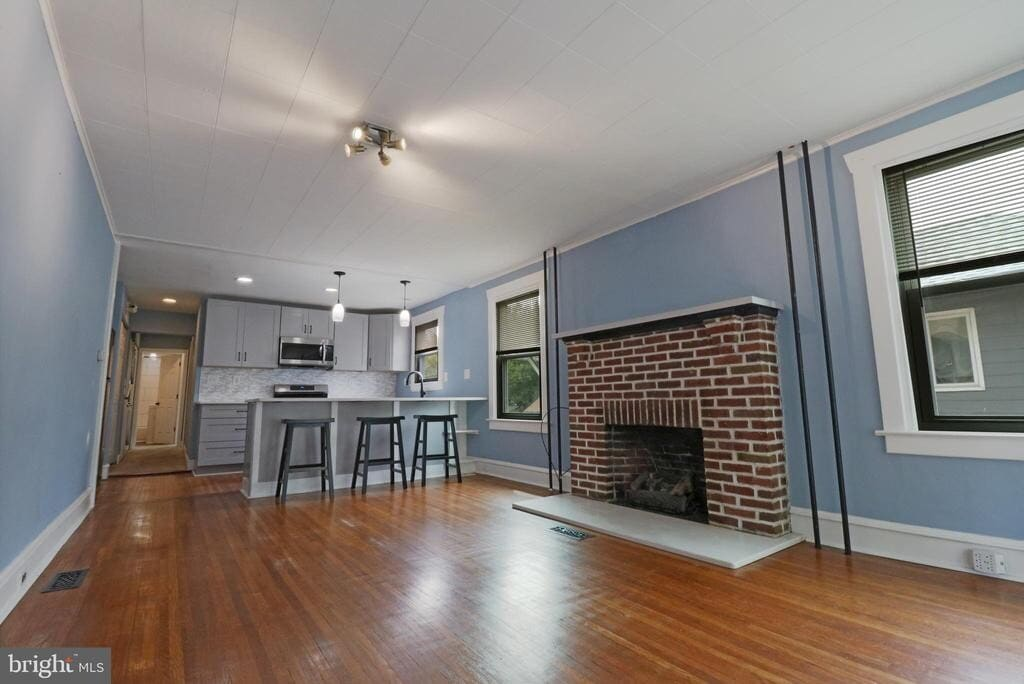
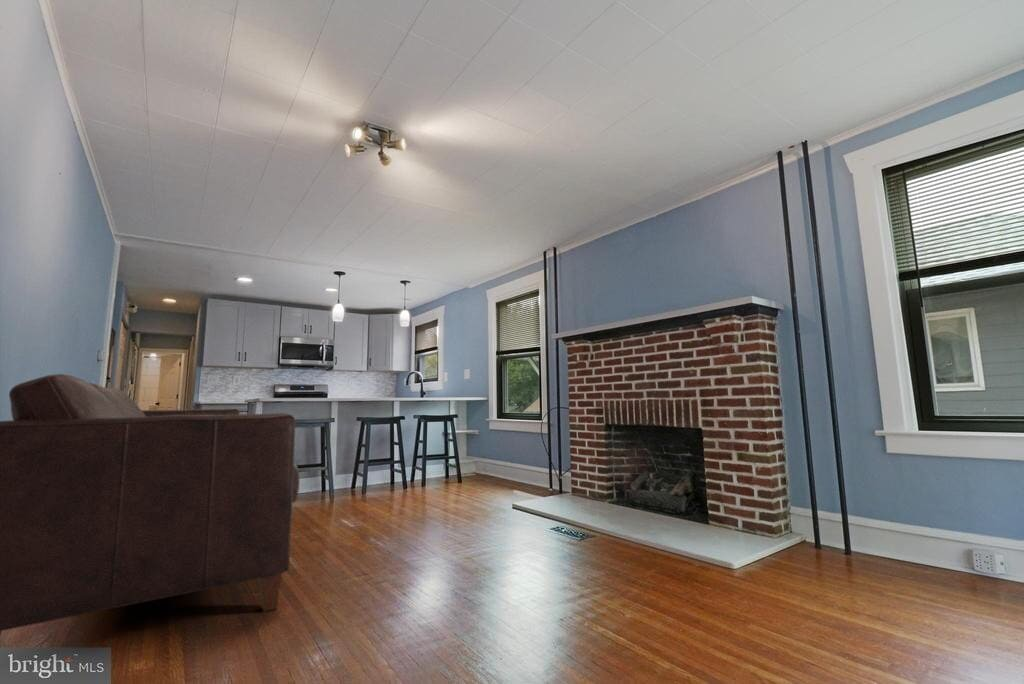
+ sofa (169, 468)
